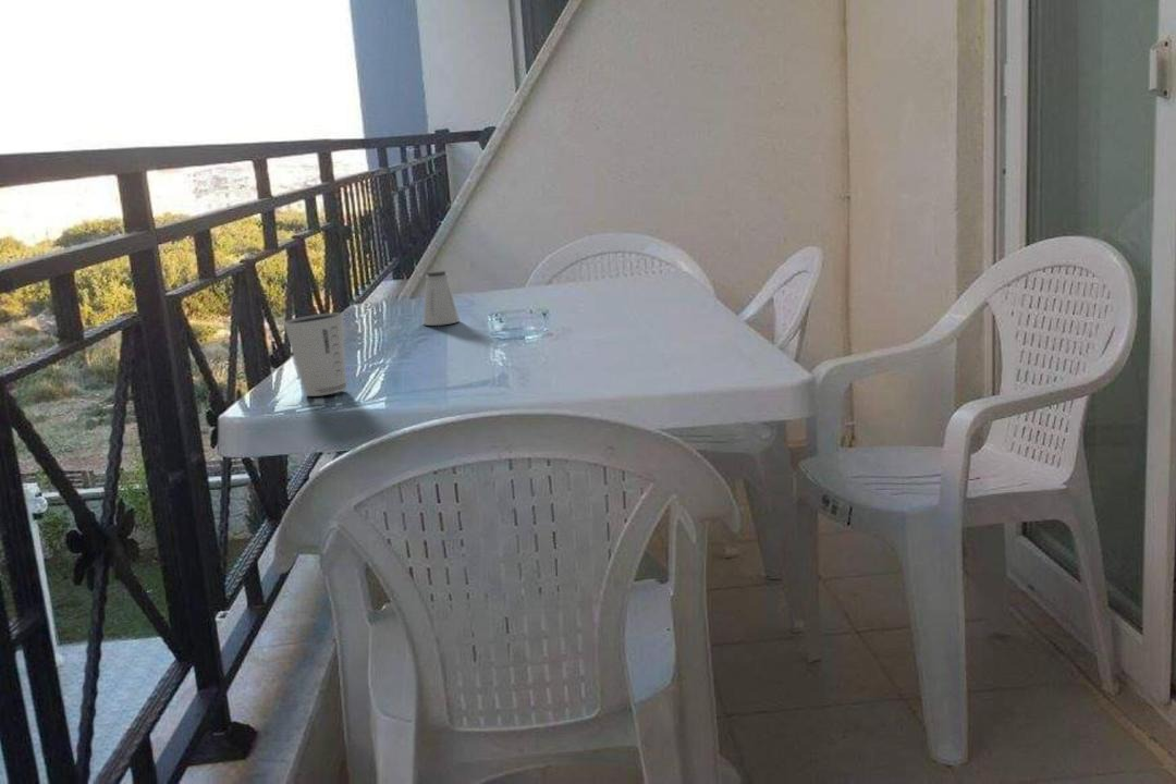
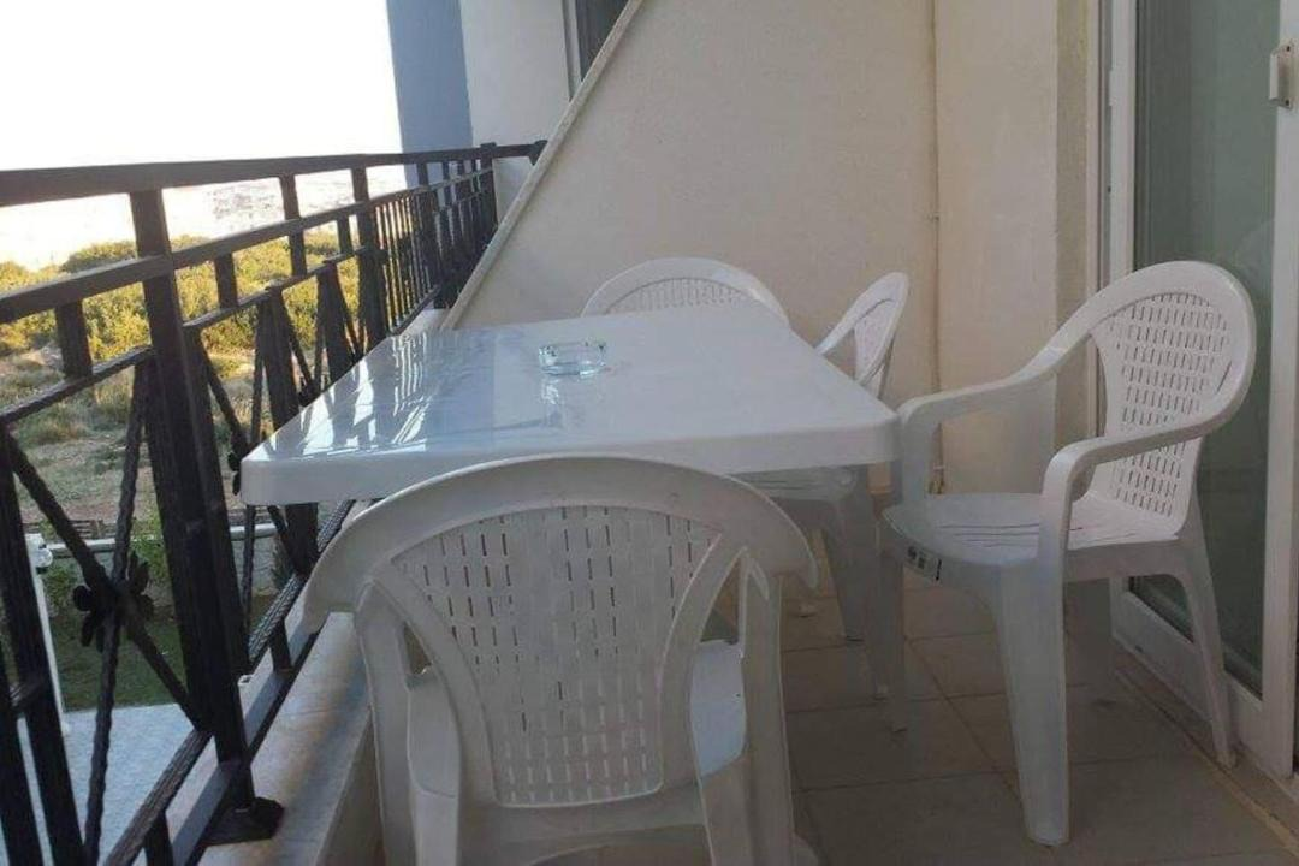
- saltshaker (439, 296)
- dixie cup (317, 354)
